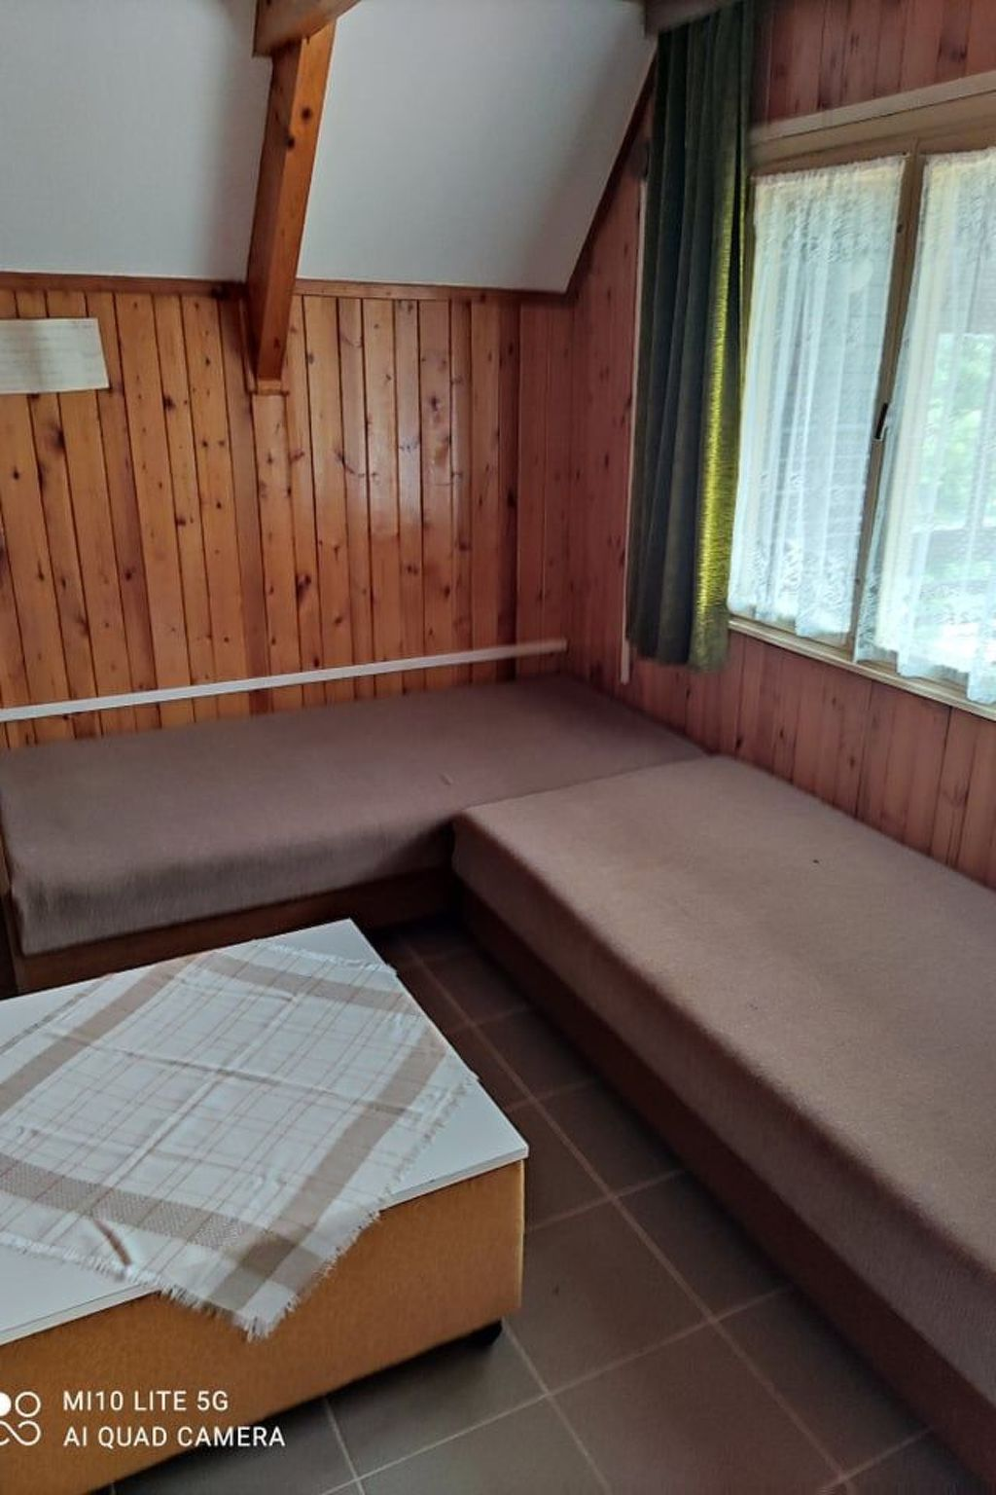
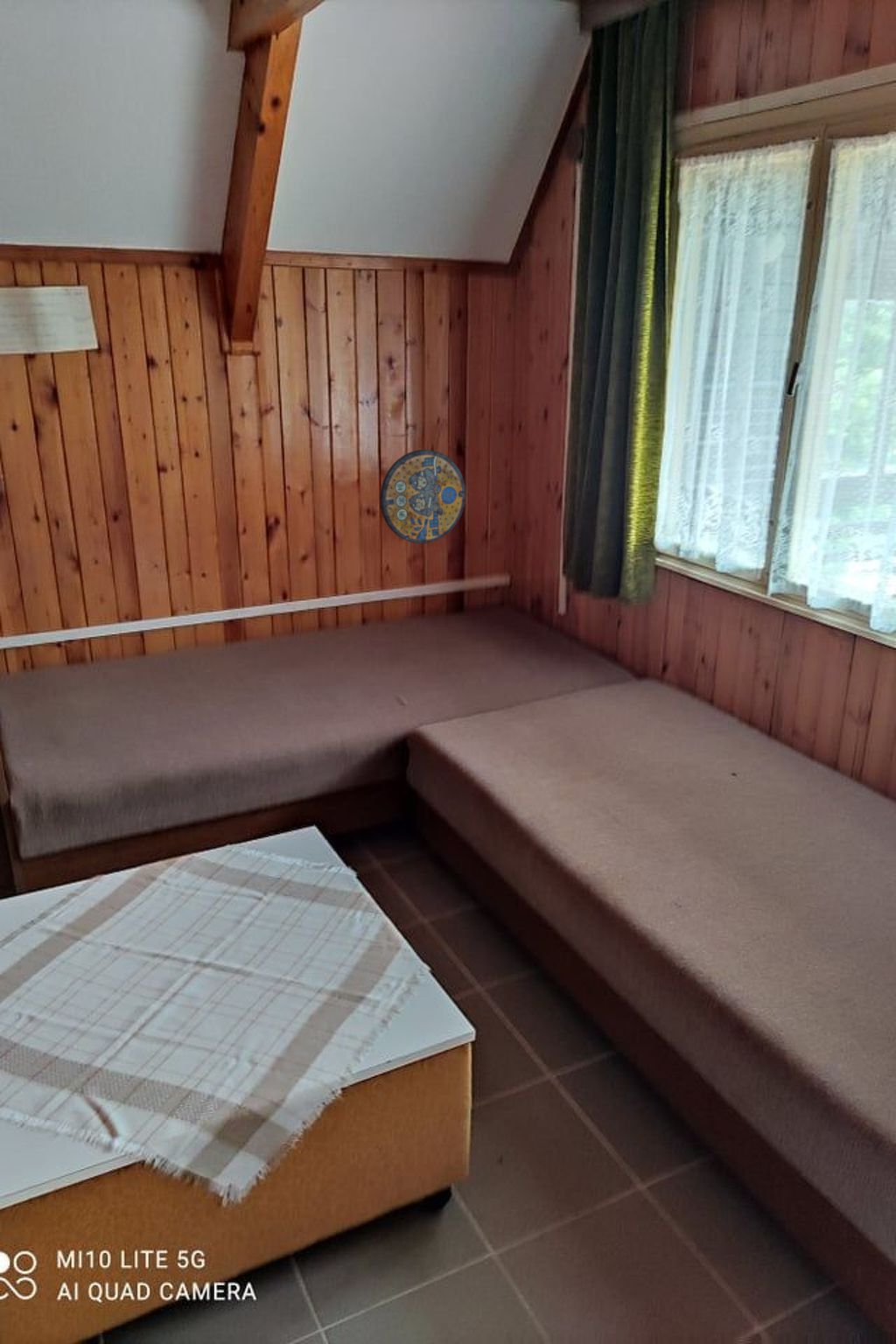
+ manhole cover (424, 497)
